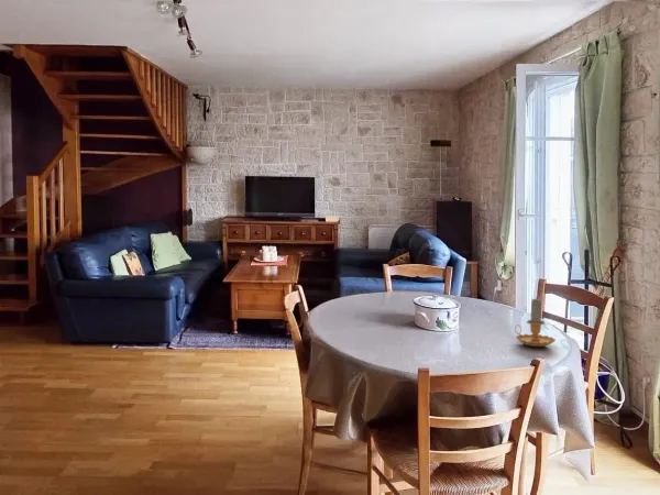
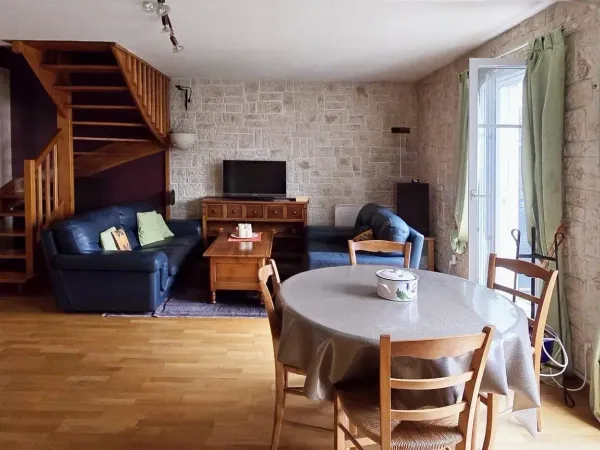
- candle (532, 319)
